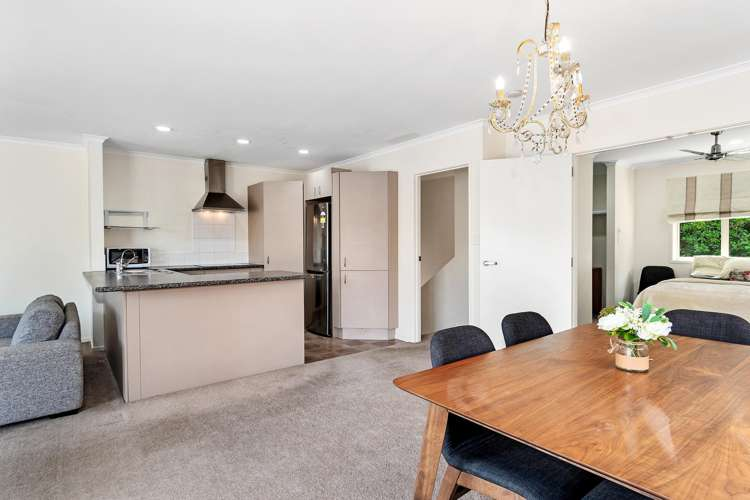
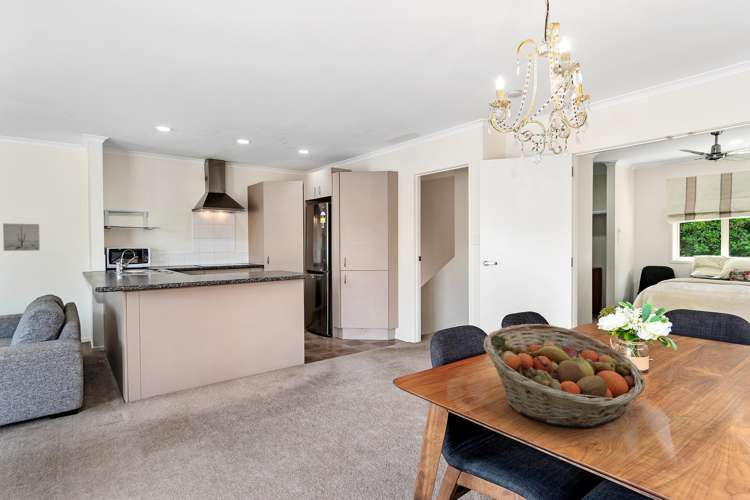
+ fruit basket (560, 369)
+ wall art (21, 237)
